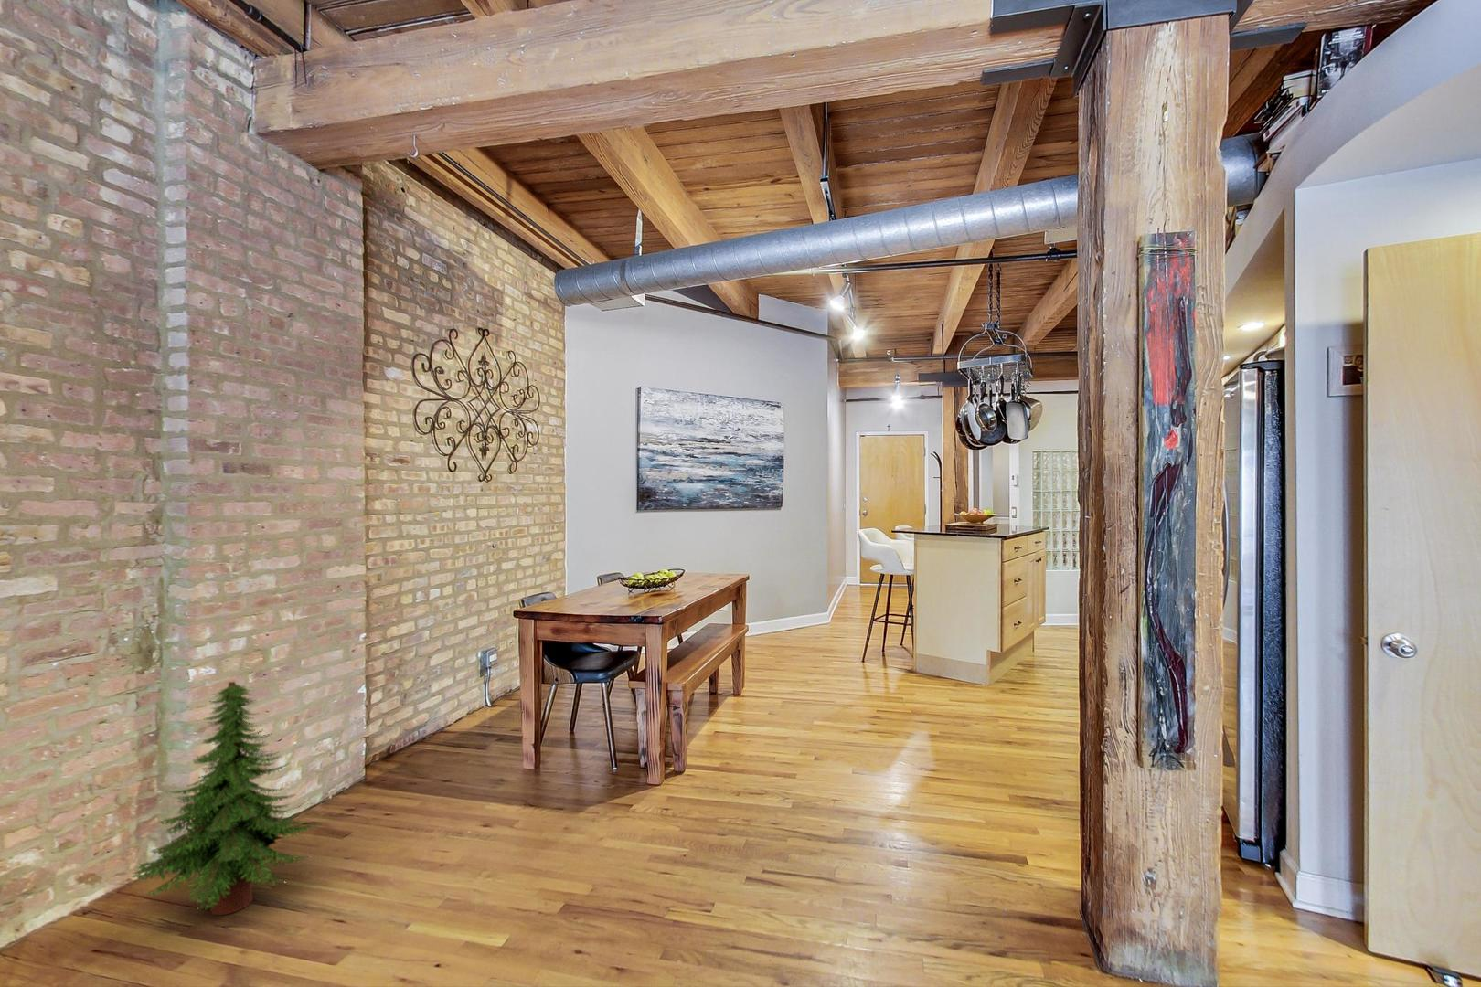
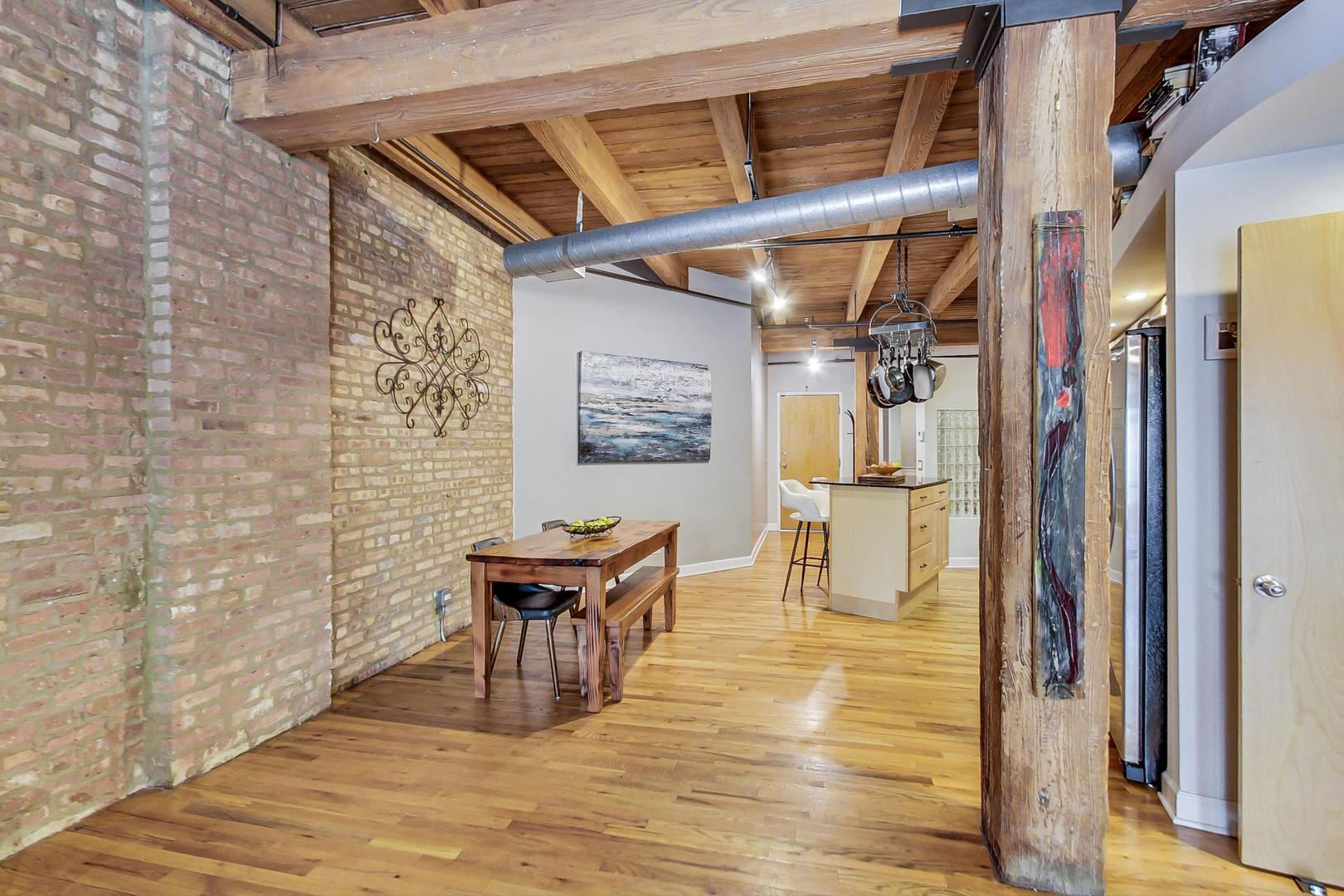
- tree (230, 792)
